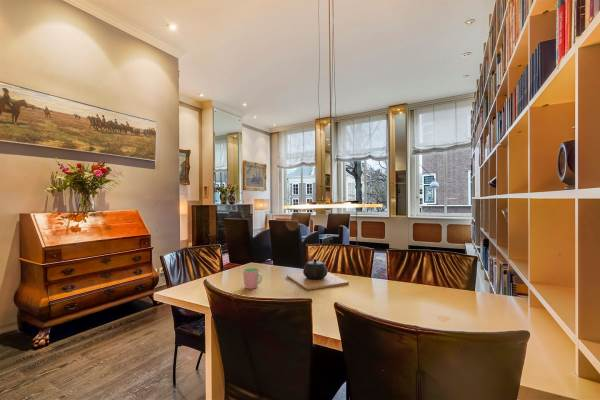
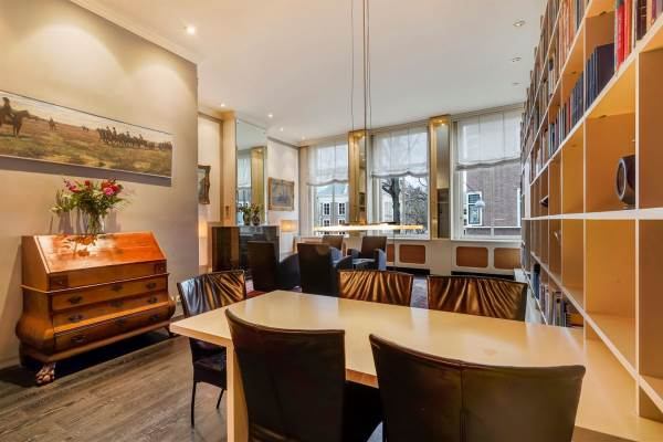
- cup (253, 278)
- teapot (316, 269)
